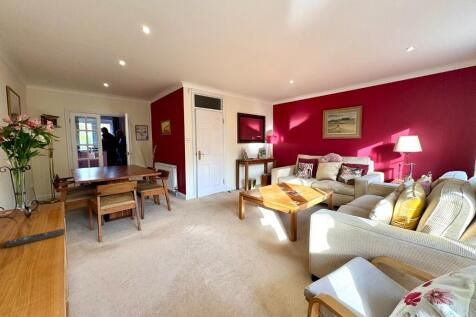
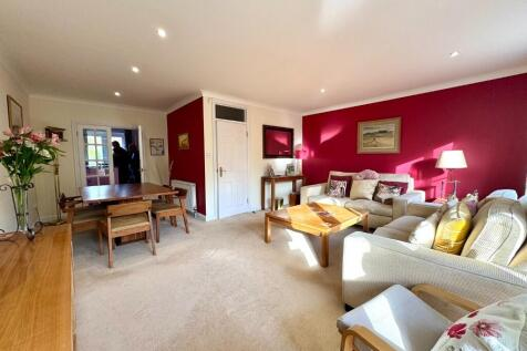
- remote control (36, 237)
